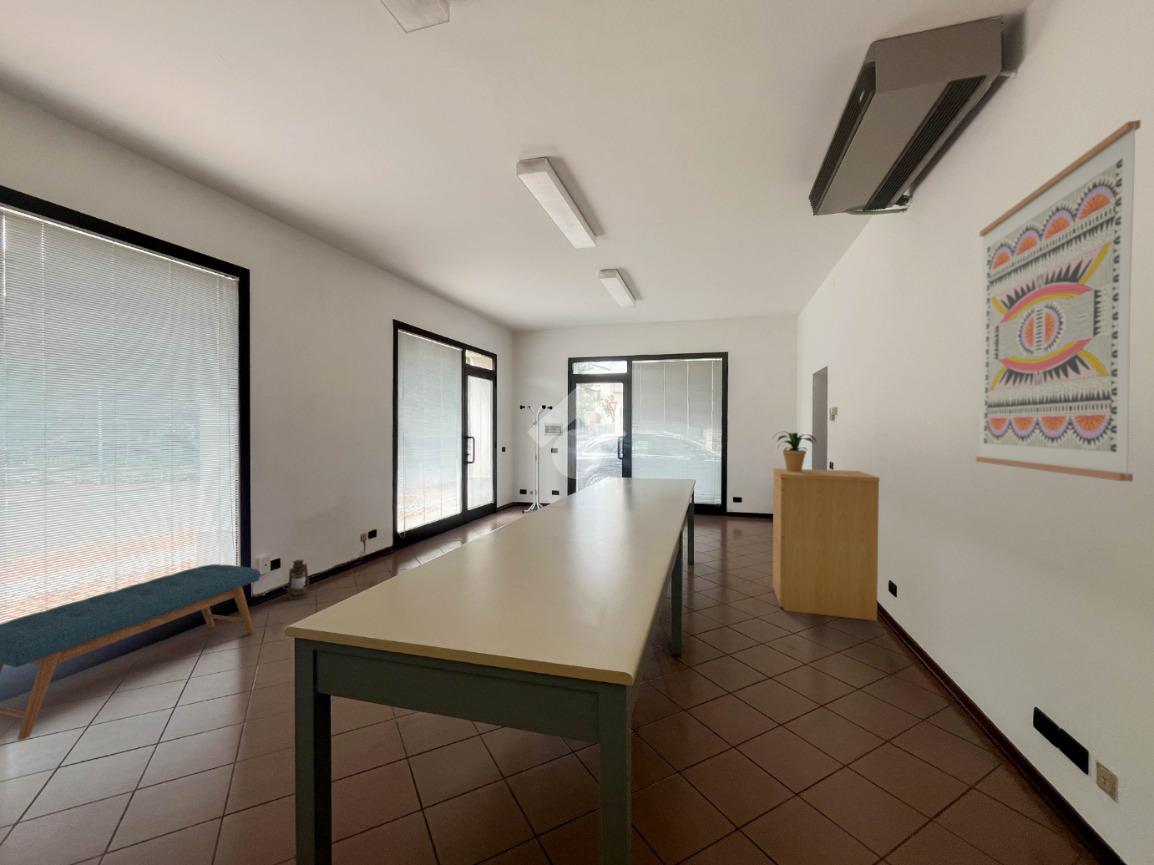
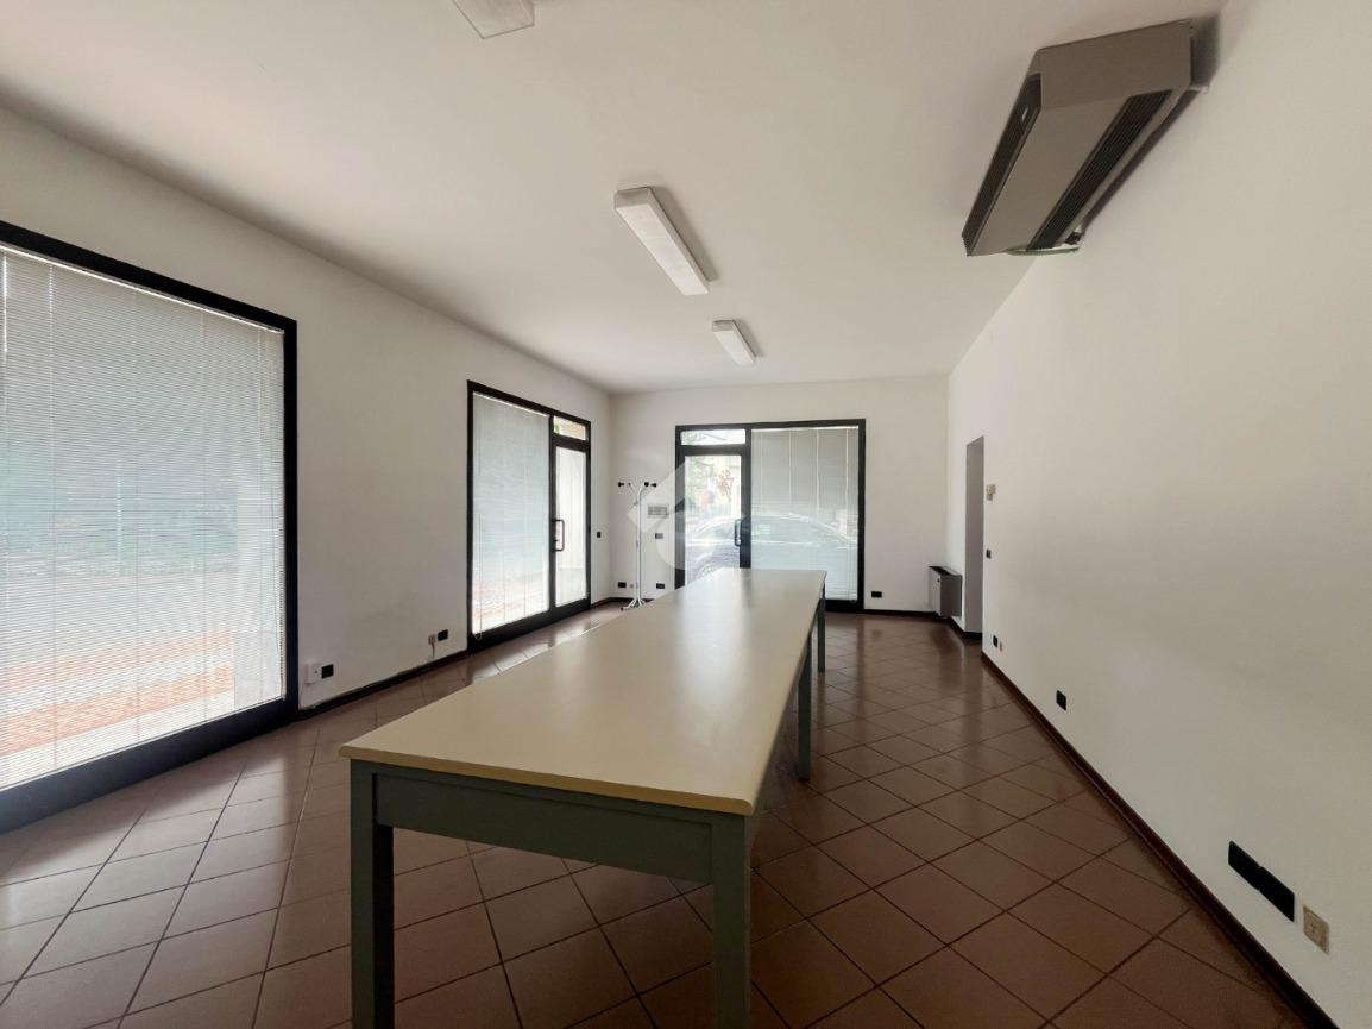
- wall art (1039, 329)
- lantern (297, 578)
- bench (137, 631)
- filing cabinet (820, 537)
- potted plant (793, 451)
